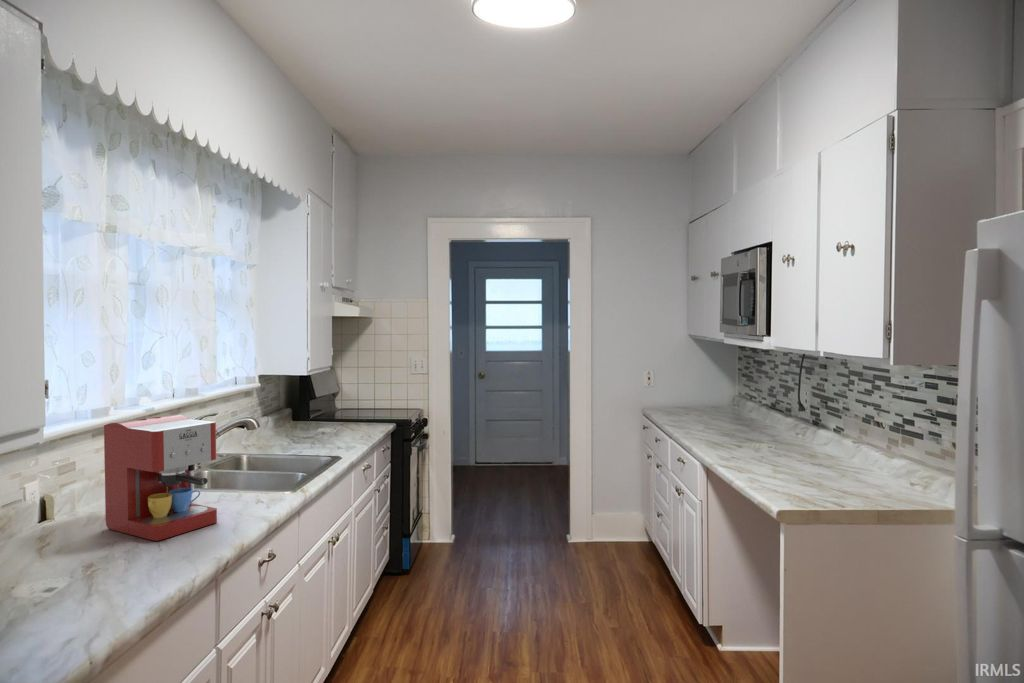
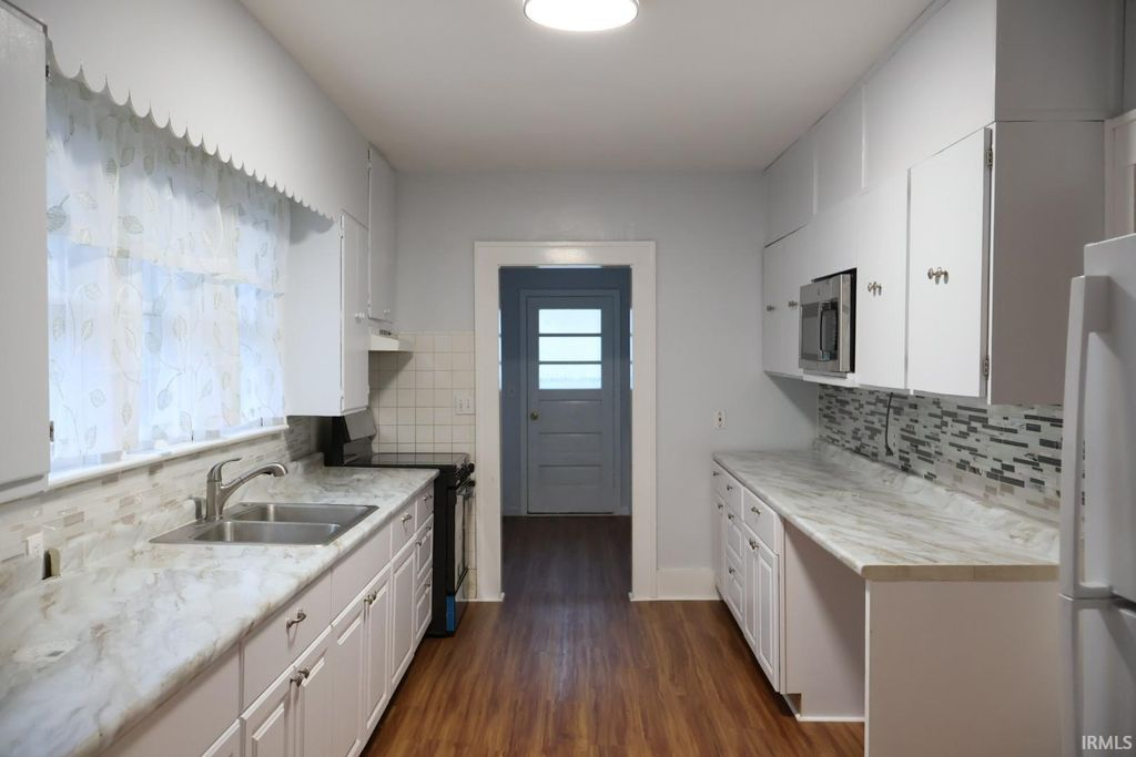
- coffee maker (161, 472)
